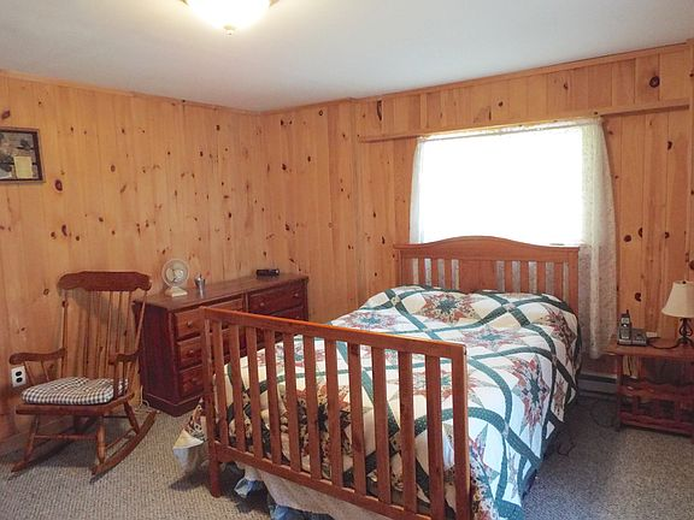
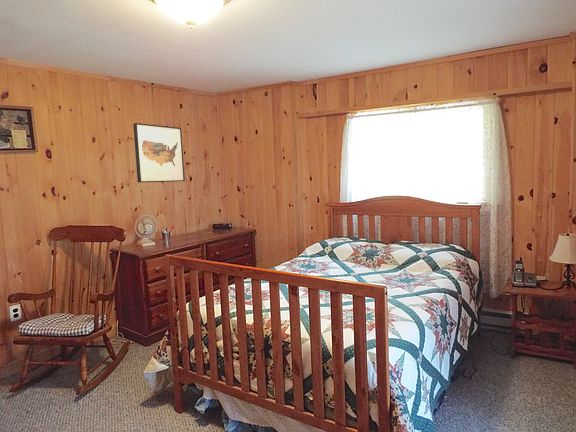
+ wall art (160, 153)
